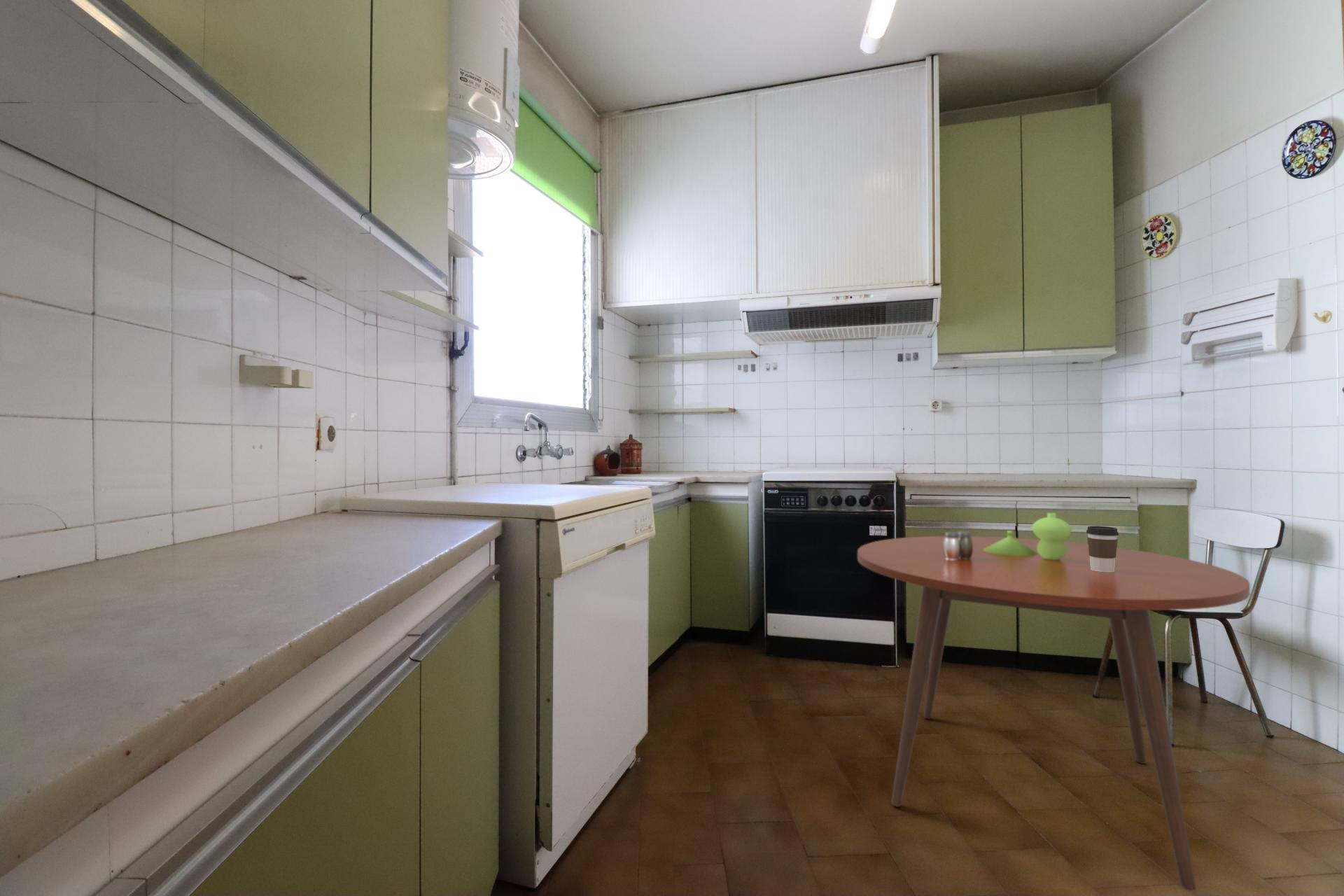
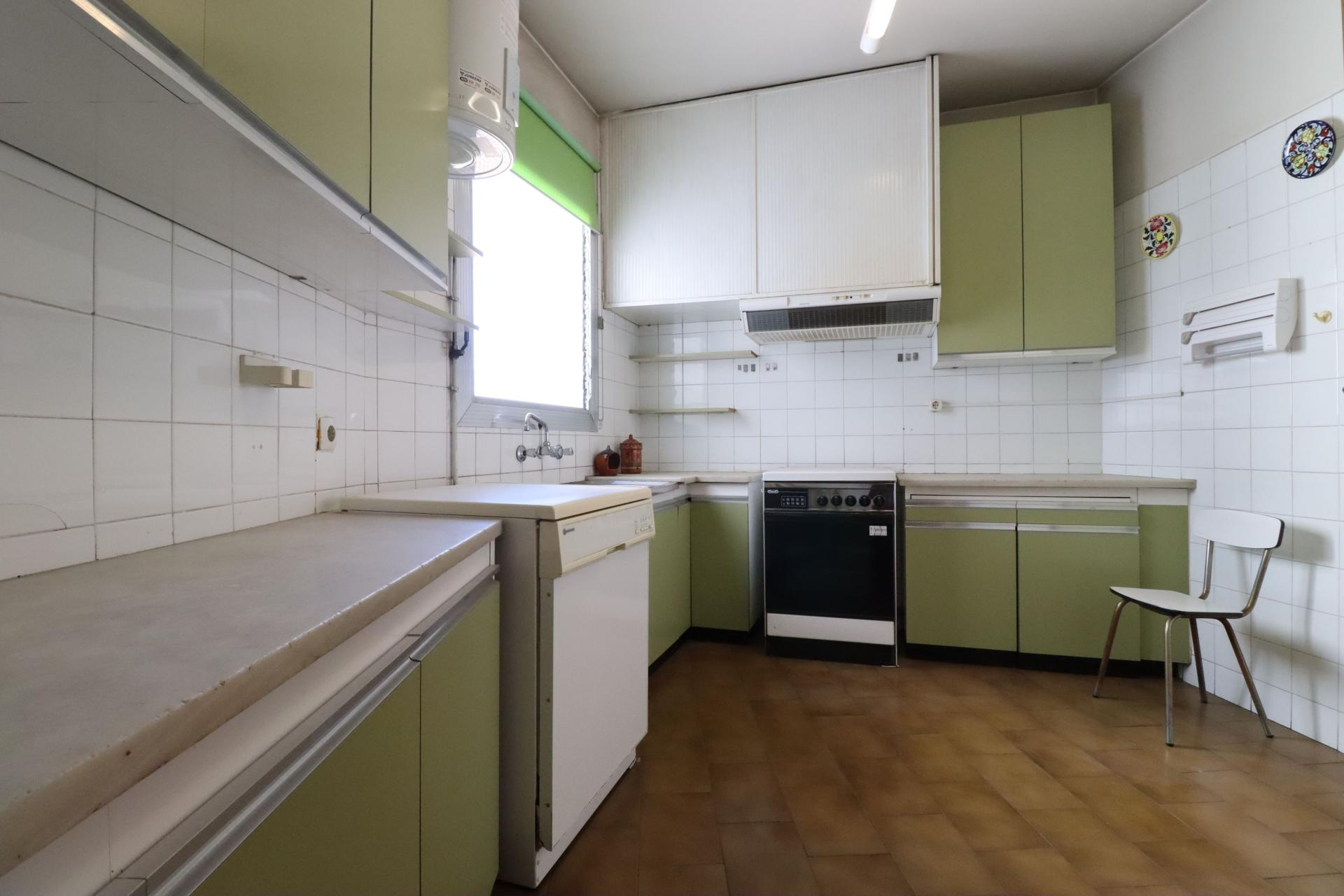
- dining table (1033, 609)
- salt and pepper shaker (958, 544)
- vase (1032, 528)
- coffee cup (1102, 548)
